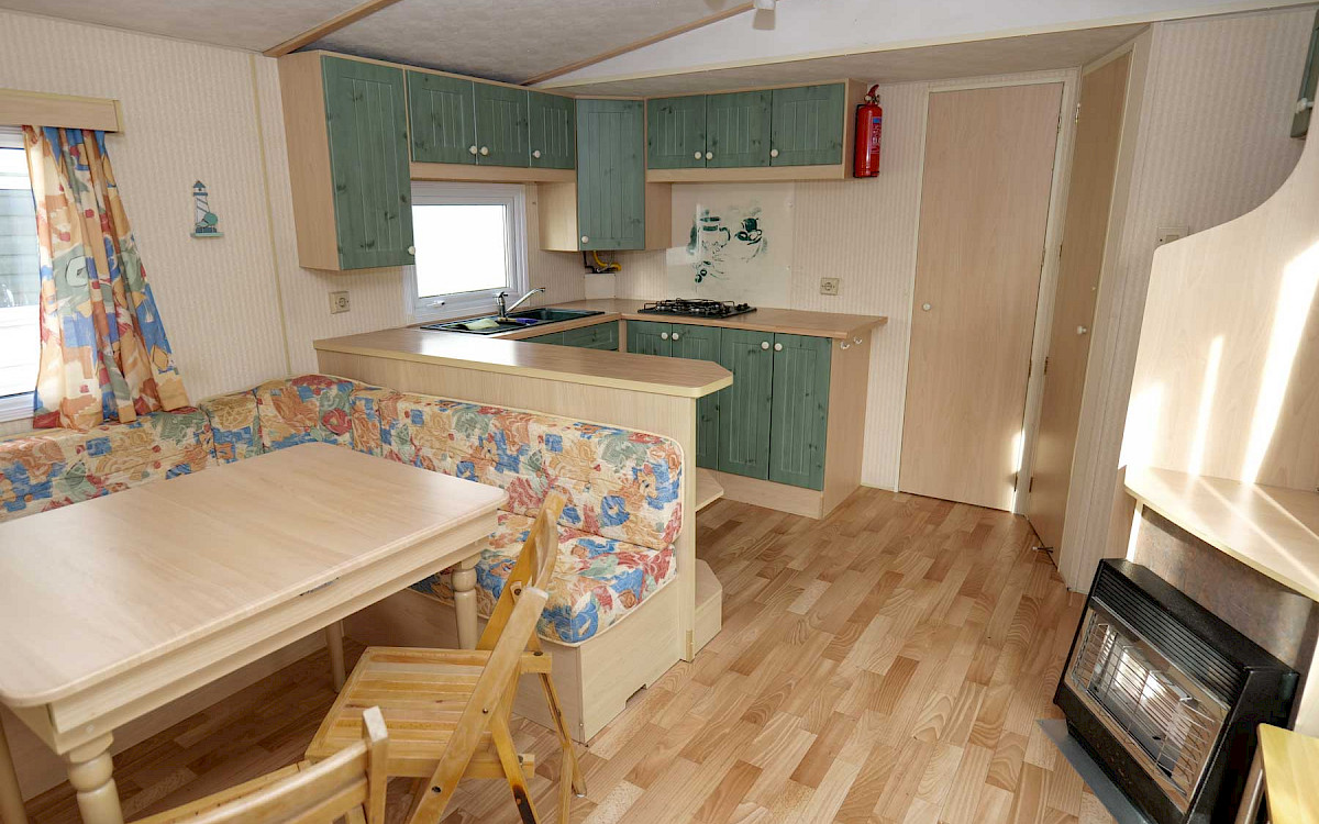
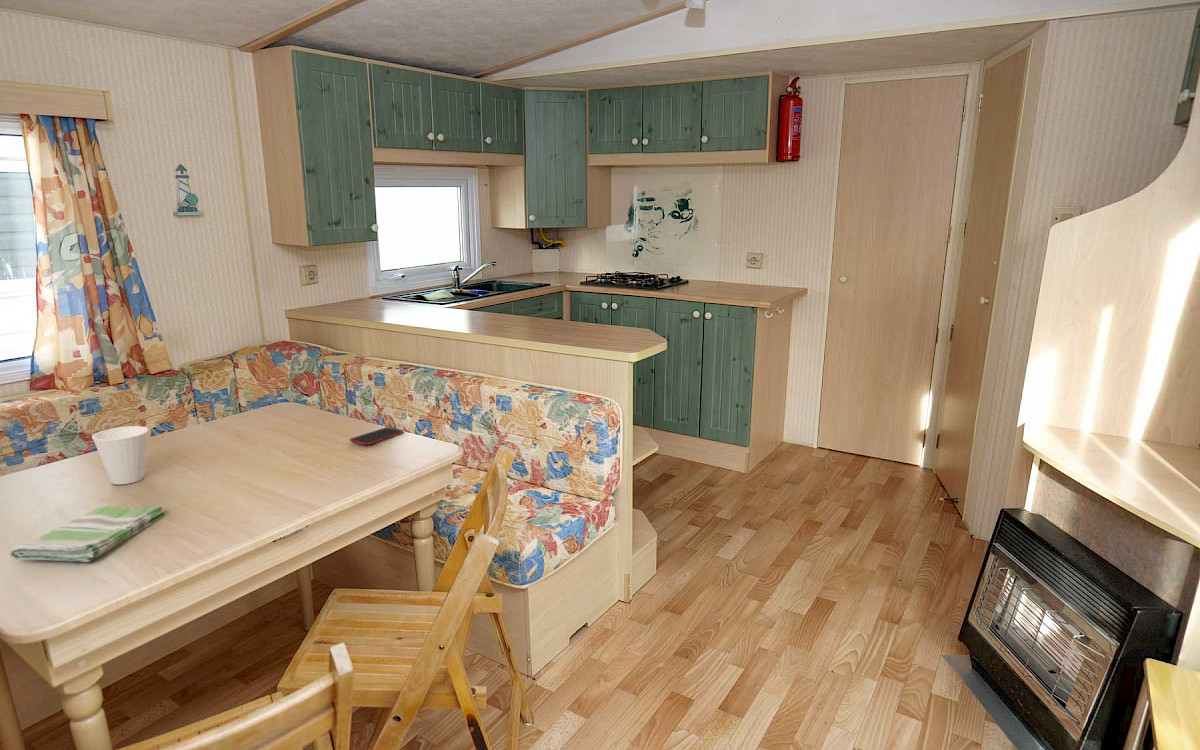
+ dish towel (92, 529)
+ smartphone (377, 436)
+ cup (124, 456)
